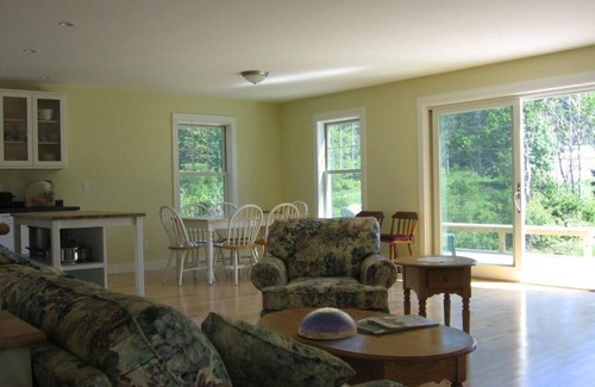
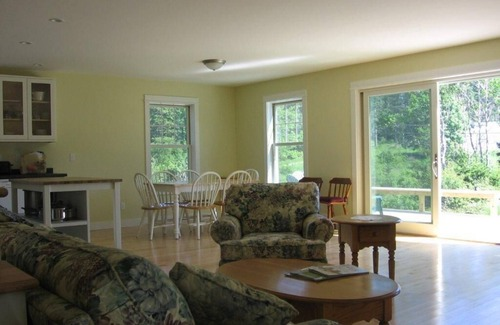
- decorative bowl (327, 320)
